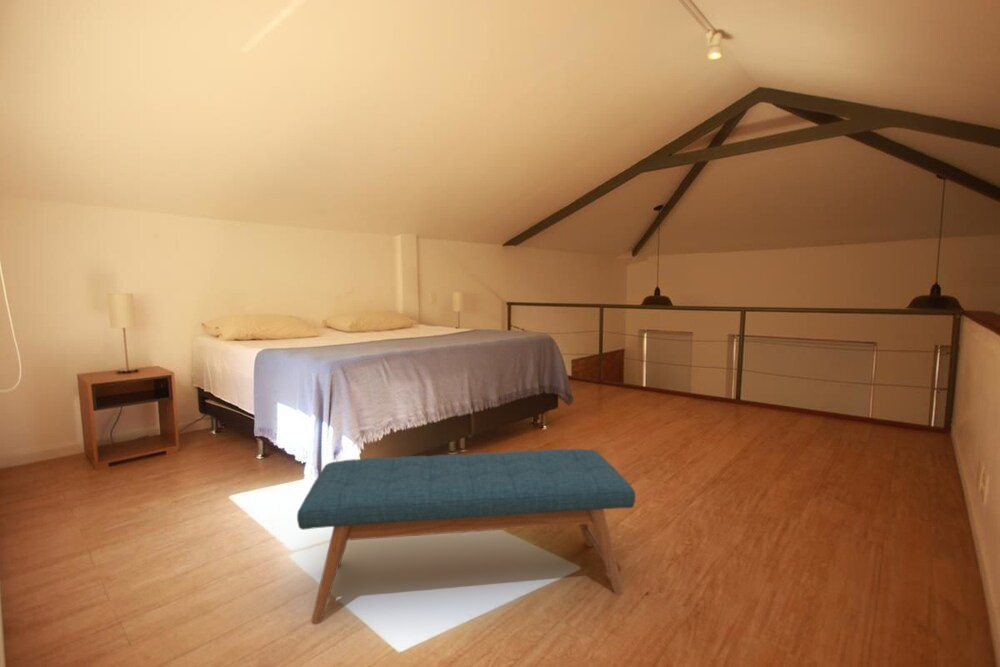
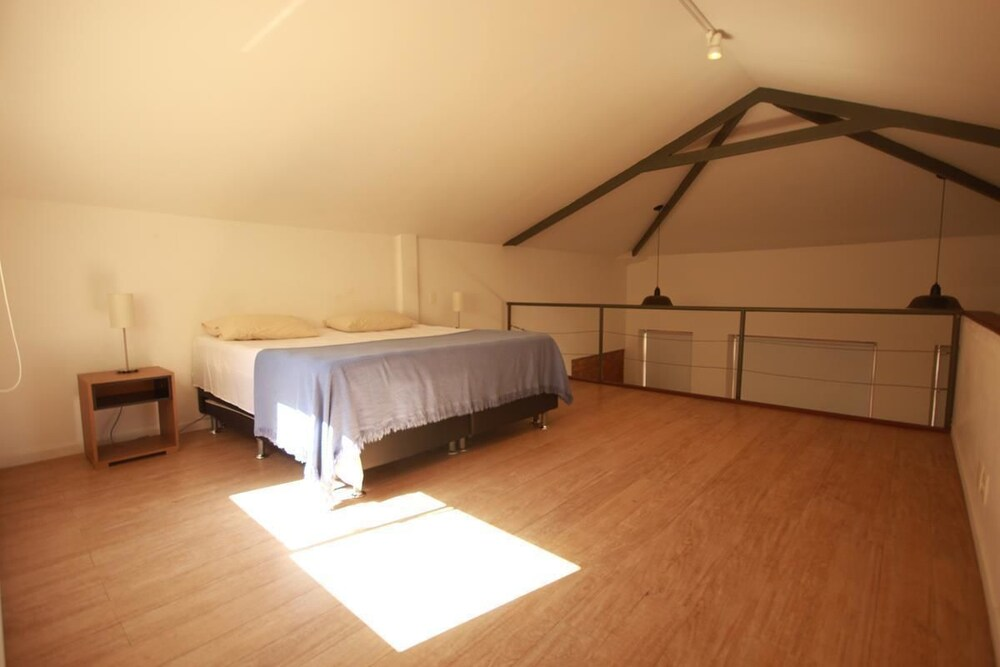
- bench (470, 522)
